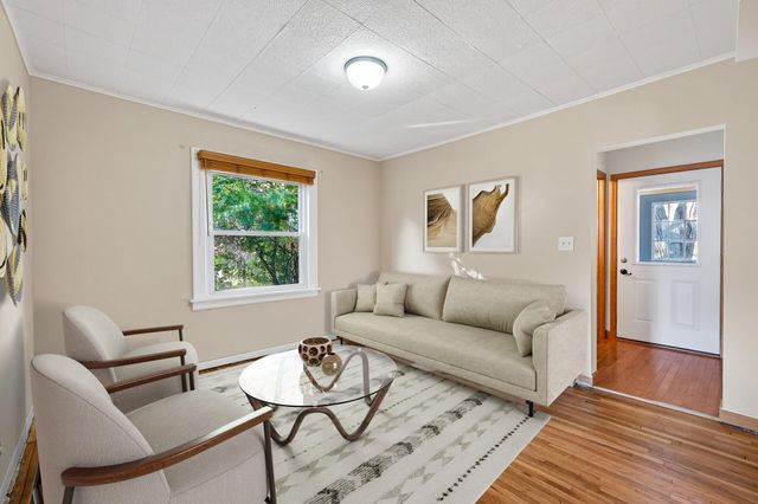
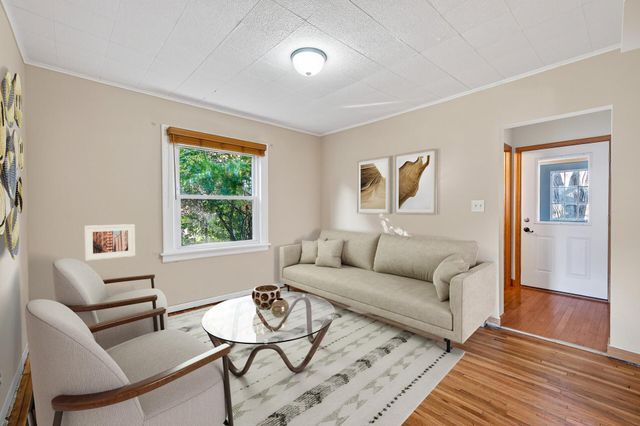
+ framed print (110, 241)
